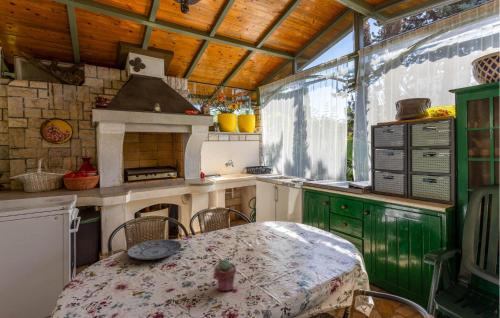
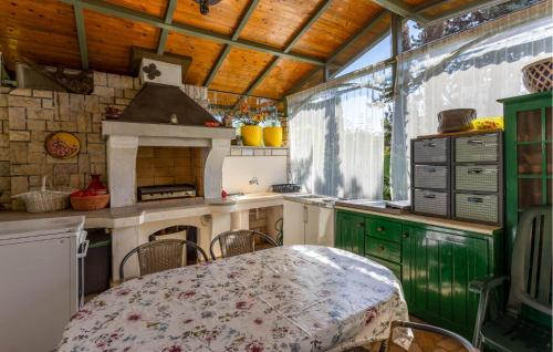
- plate (155, 250)
- potted succulent (225, 273)
